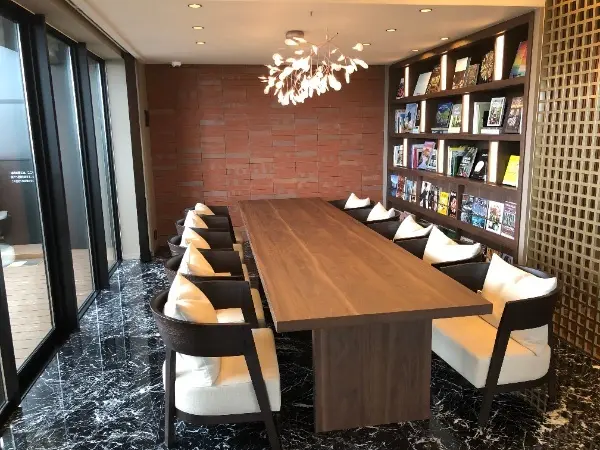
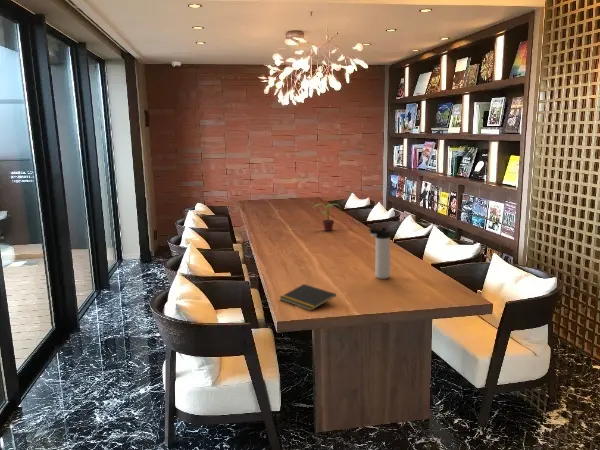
+ potted plant (327, 216)
+ thermos bottle (379, 253)
+ notepad (307, 296)
